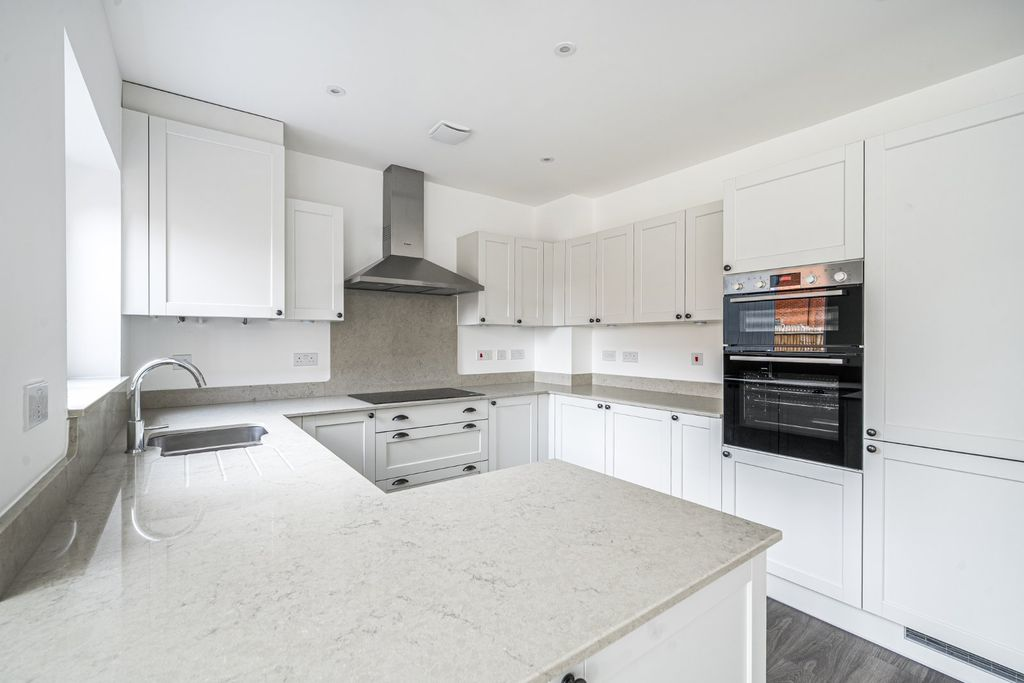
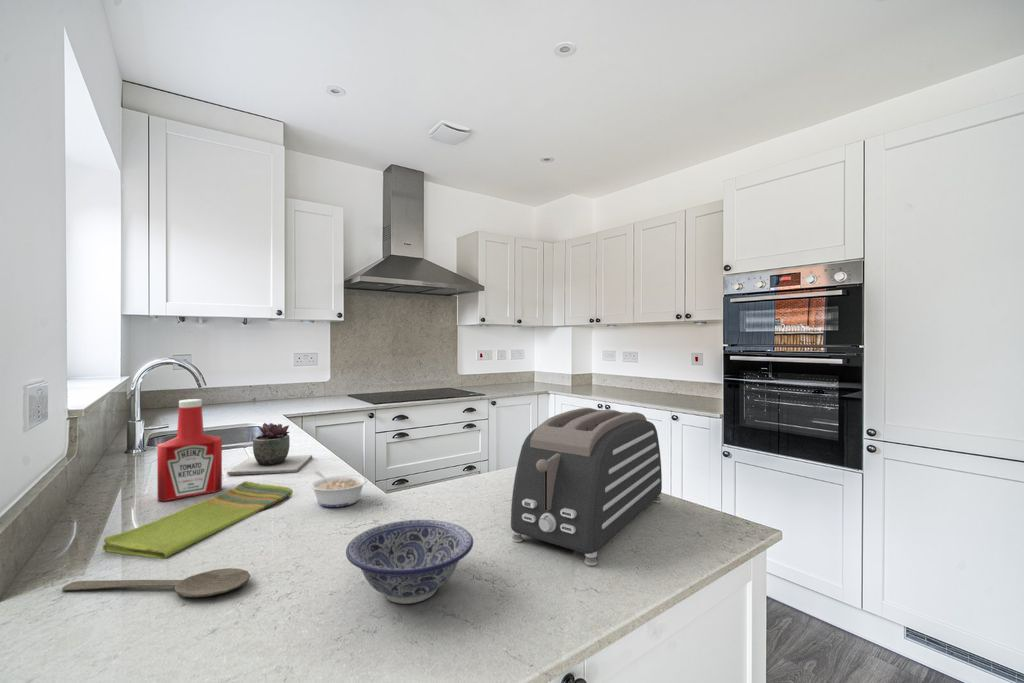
+ succulent plant (272, 444)
+ legume (336, 489)
+ dish towel (212, 513)
+ toaster (591, 467)
+ wooden spoon (156, 583)
+ bowl (411, 564)
+ soap bottle (190, 446)
